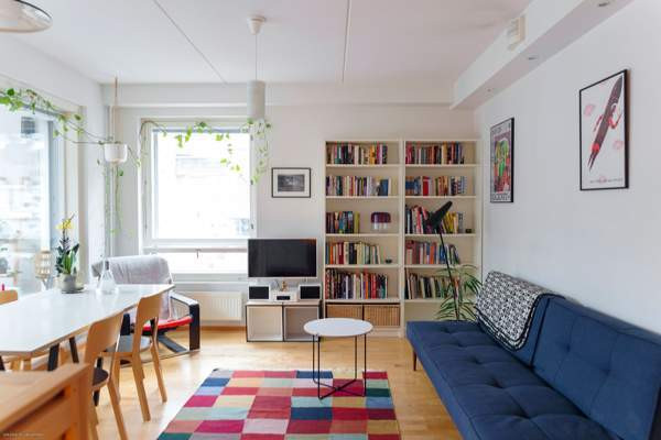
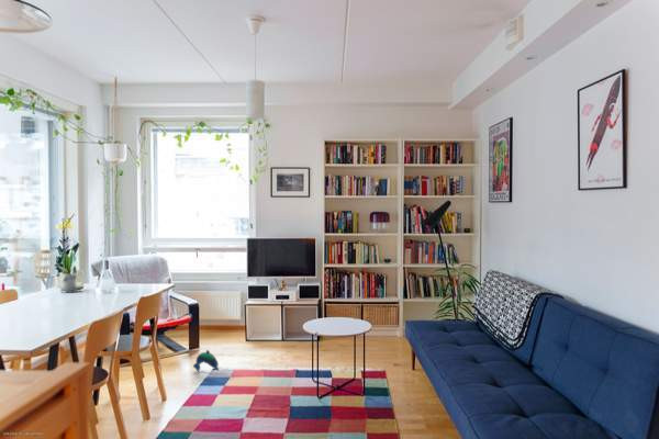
+ plush toy (205, 361)
